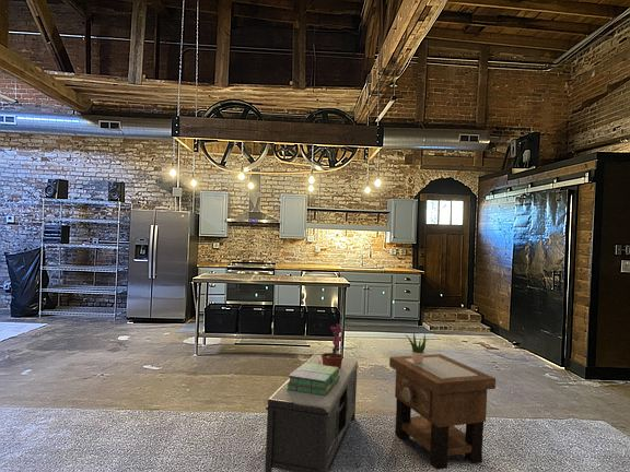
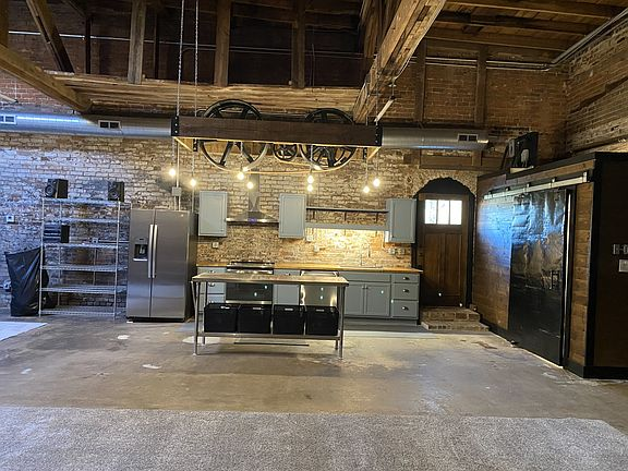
- potted plant (332, 342)
- potted plant (418, 346)
- stack of books (314, 377)
- side table (435, 406)
- bench (317, 410)
